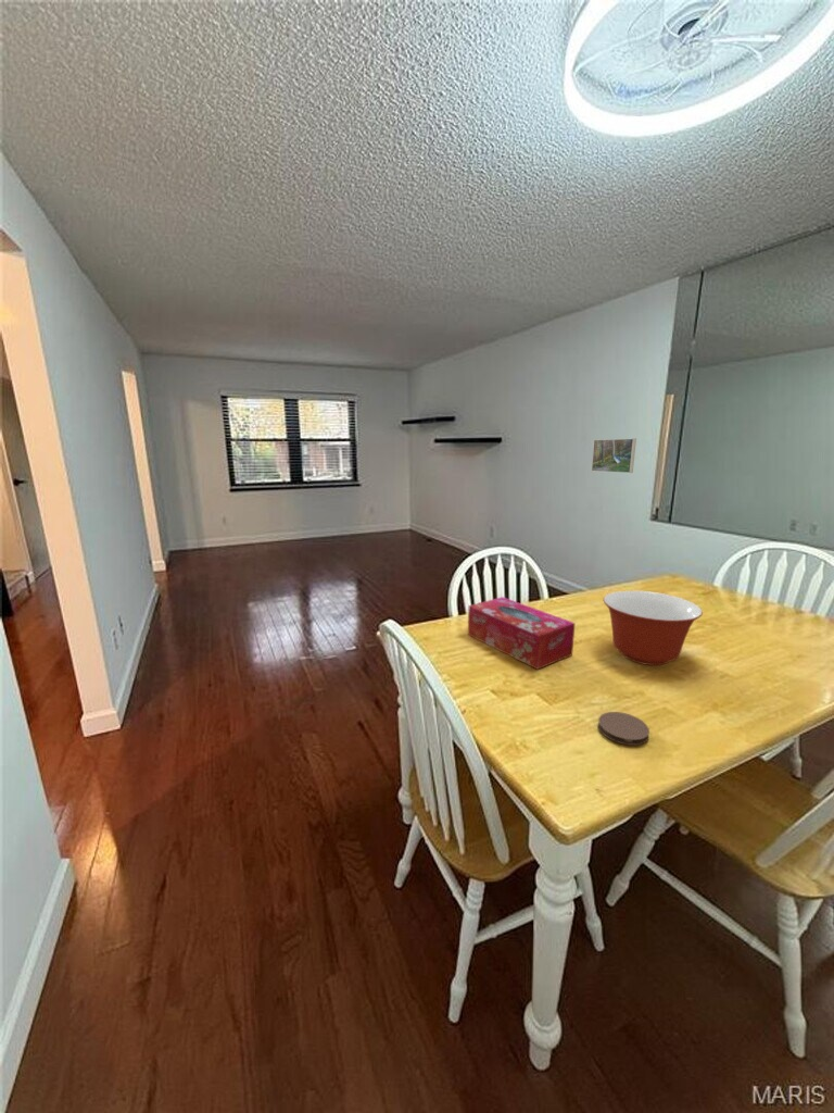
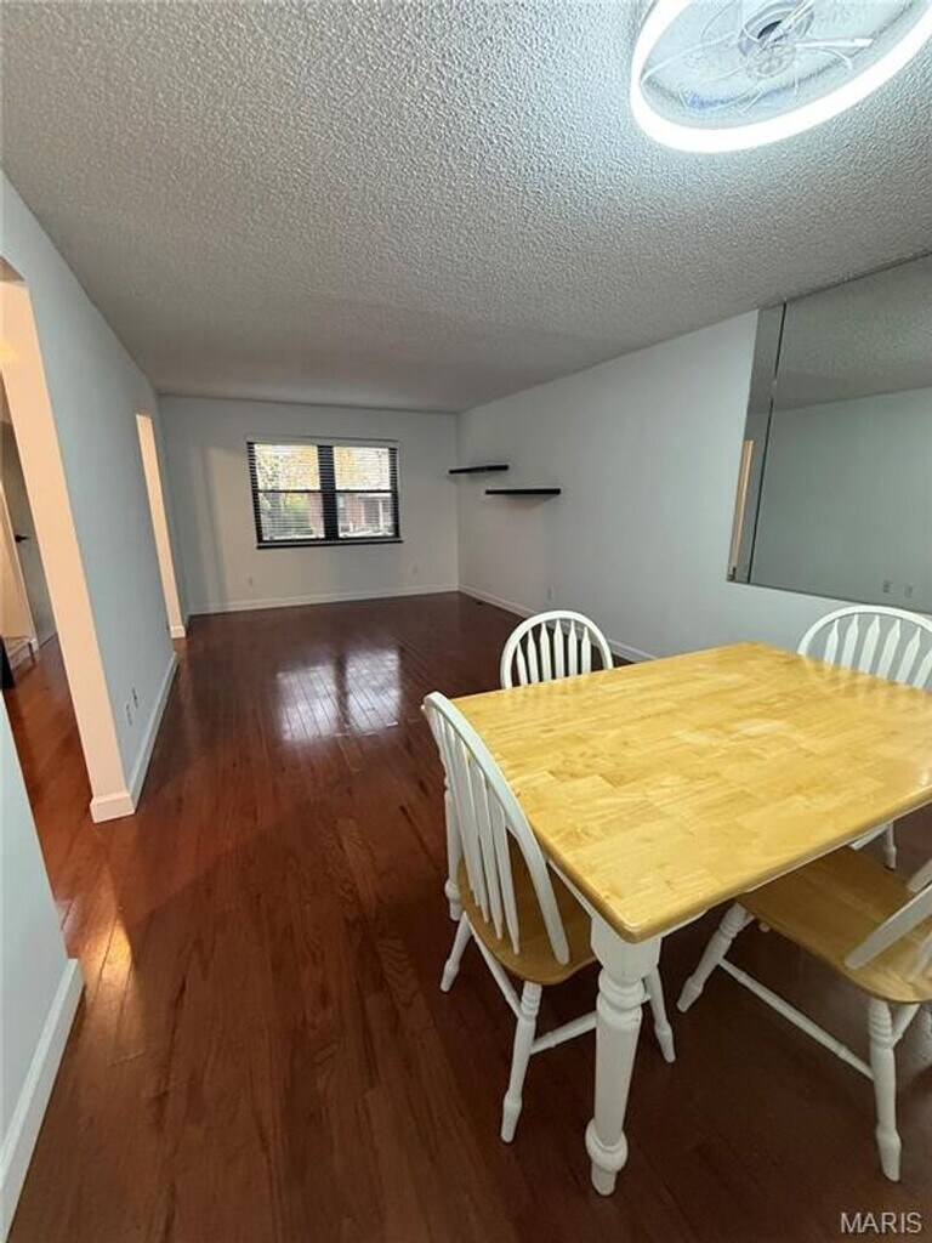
- tissue box (518, 628)
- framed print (612, 455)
- coaster (622, 727)
- mixing bowl (647, 629)
